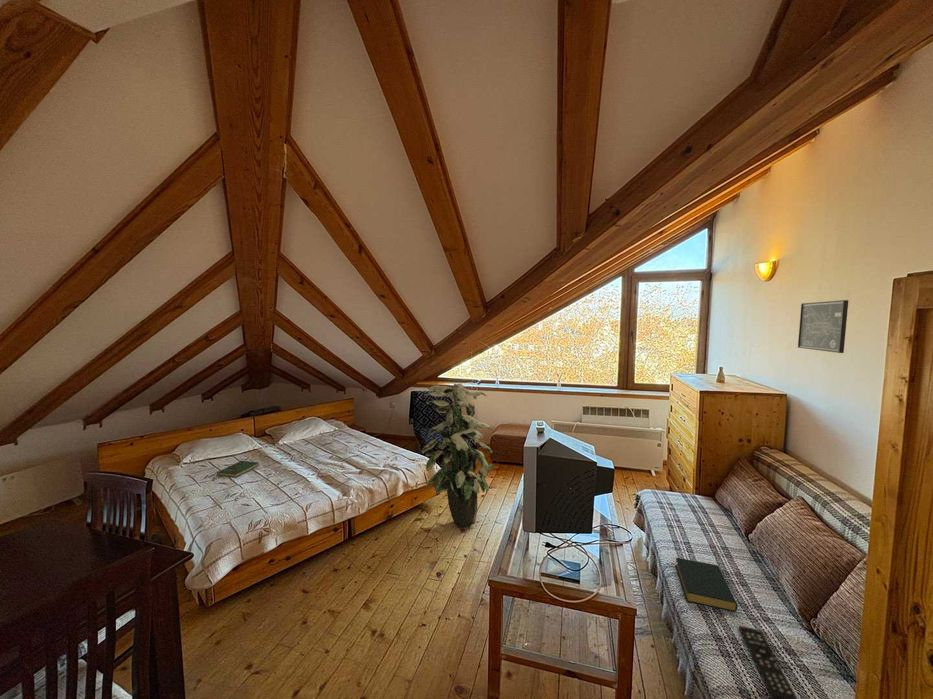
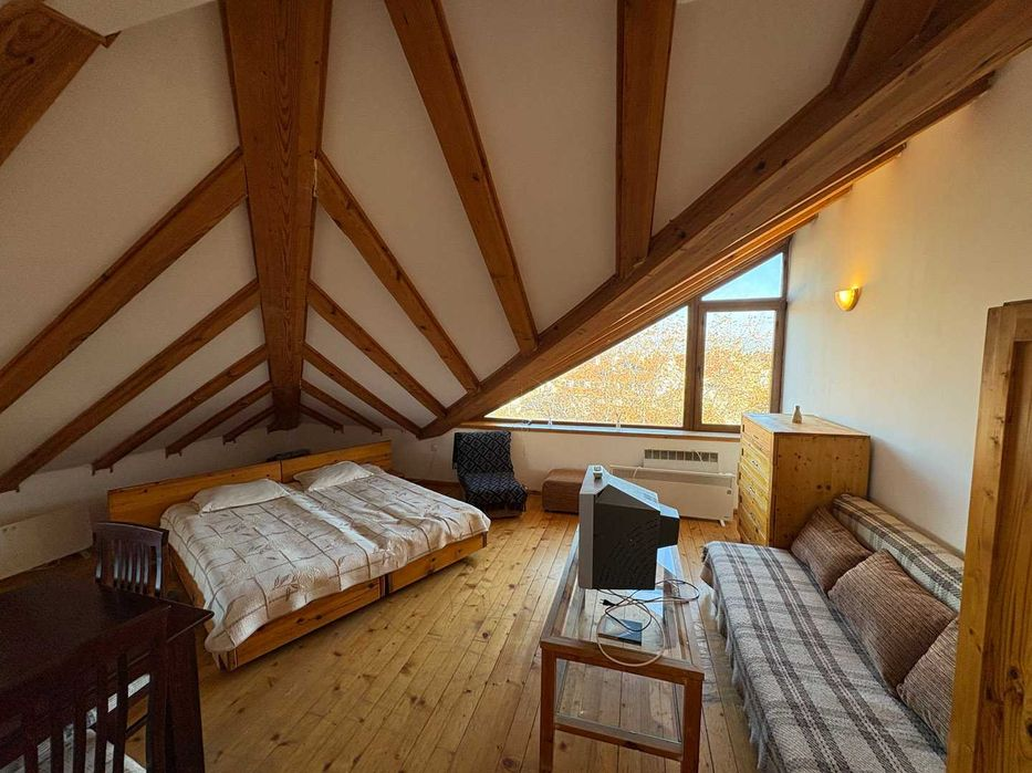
- book (238, 468)
- indoor plant (457, 452)
- wall art (820, 326)
- hardback book (703, 582)
- remote control (765, 660)
